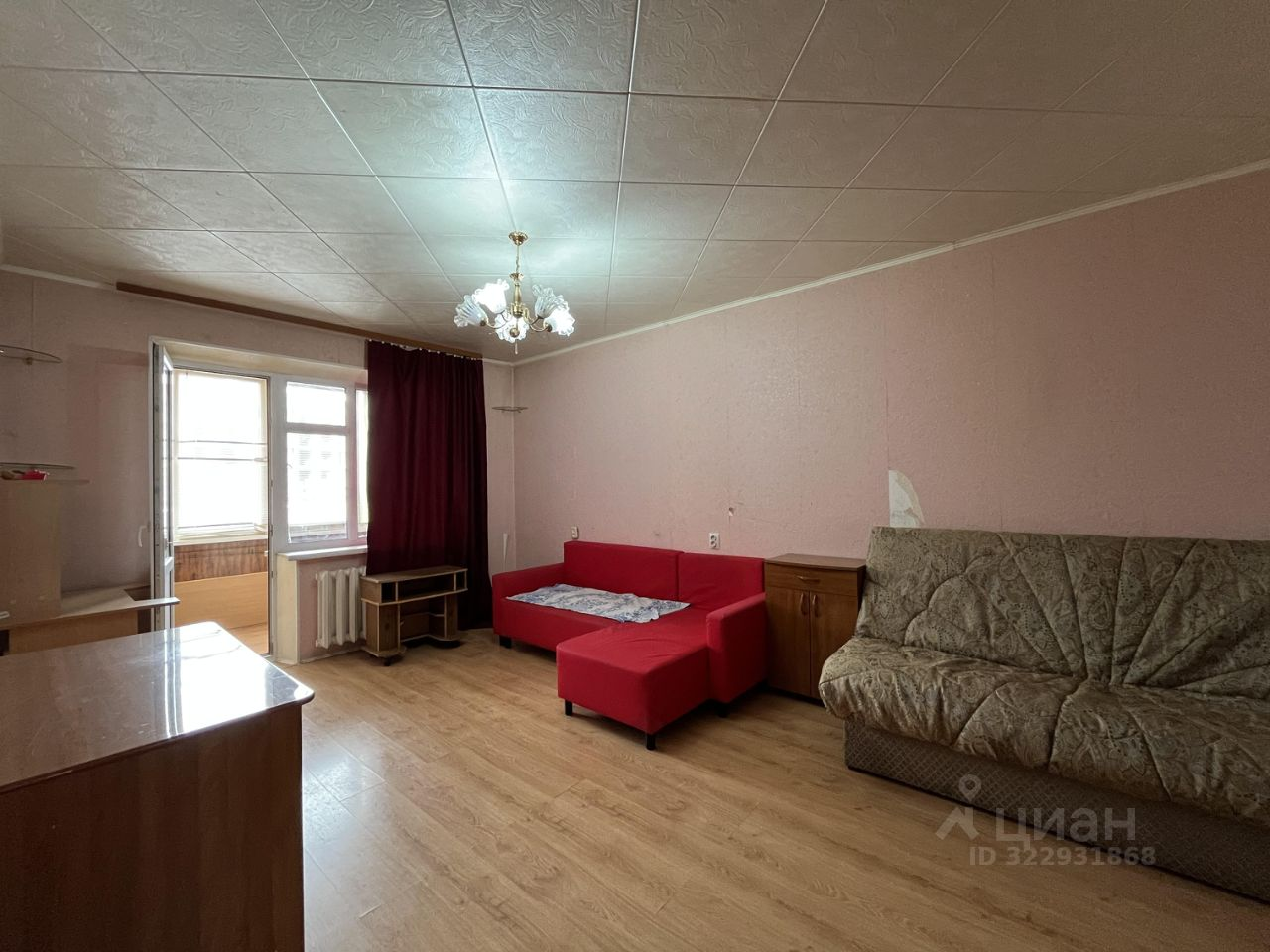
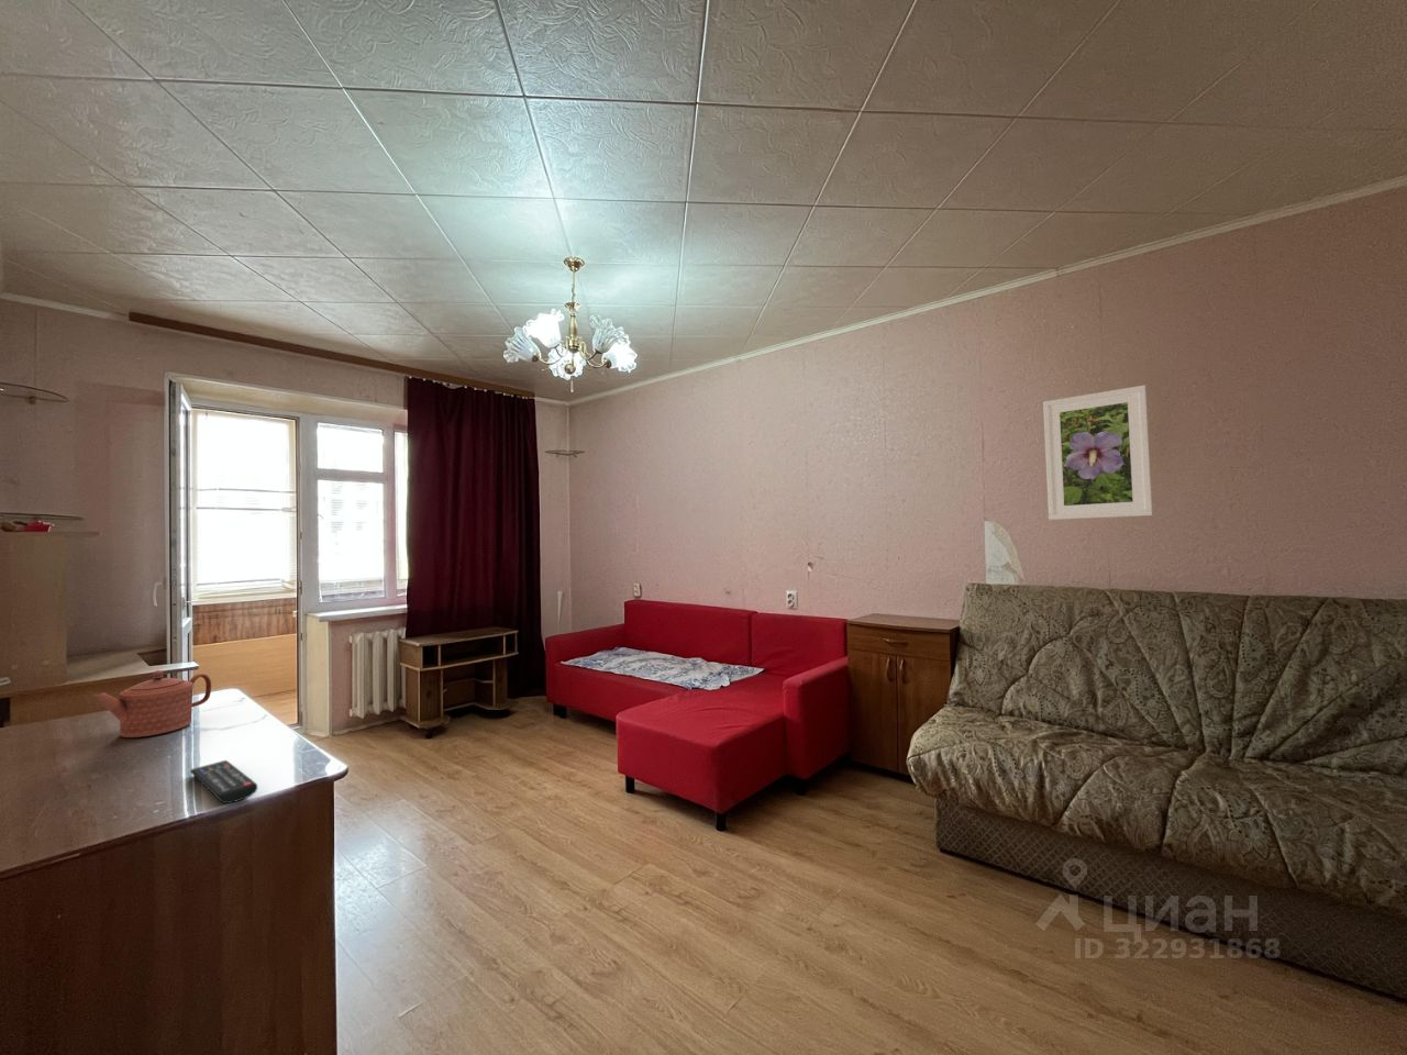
+ remote control (222, 780)
+ teapot (156, 699)
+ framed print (1095, 455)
